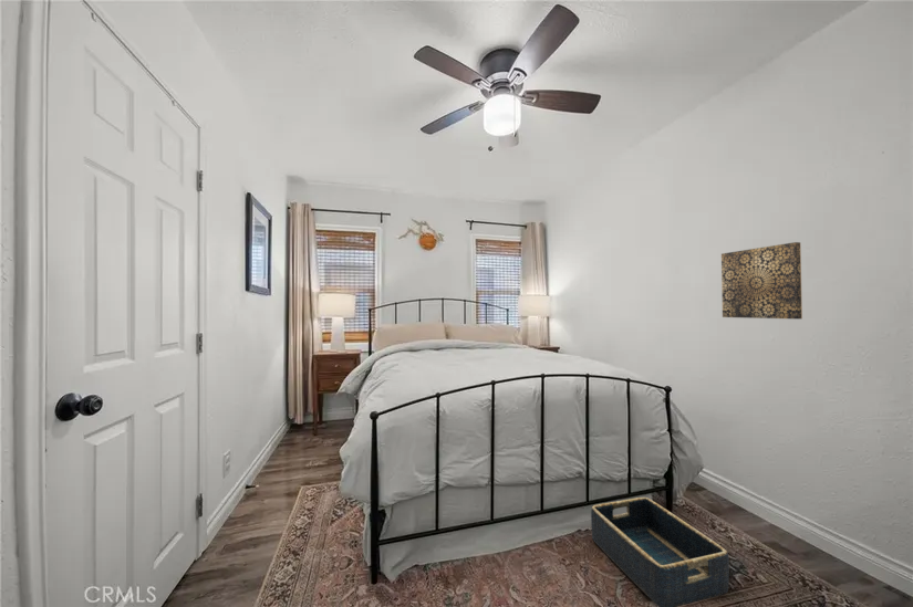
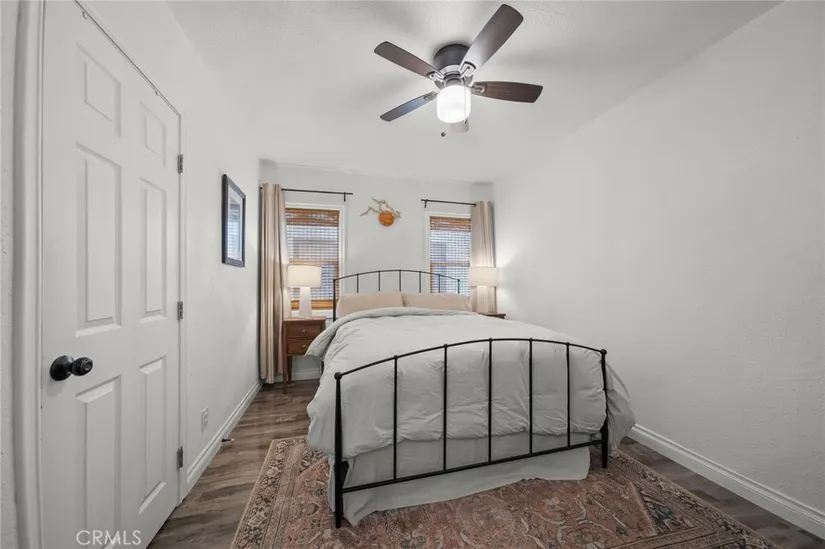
- wall art (757, 283)
- basket (653, 545)
